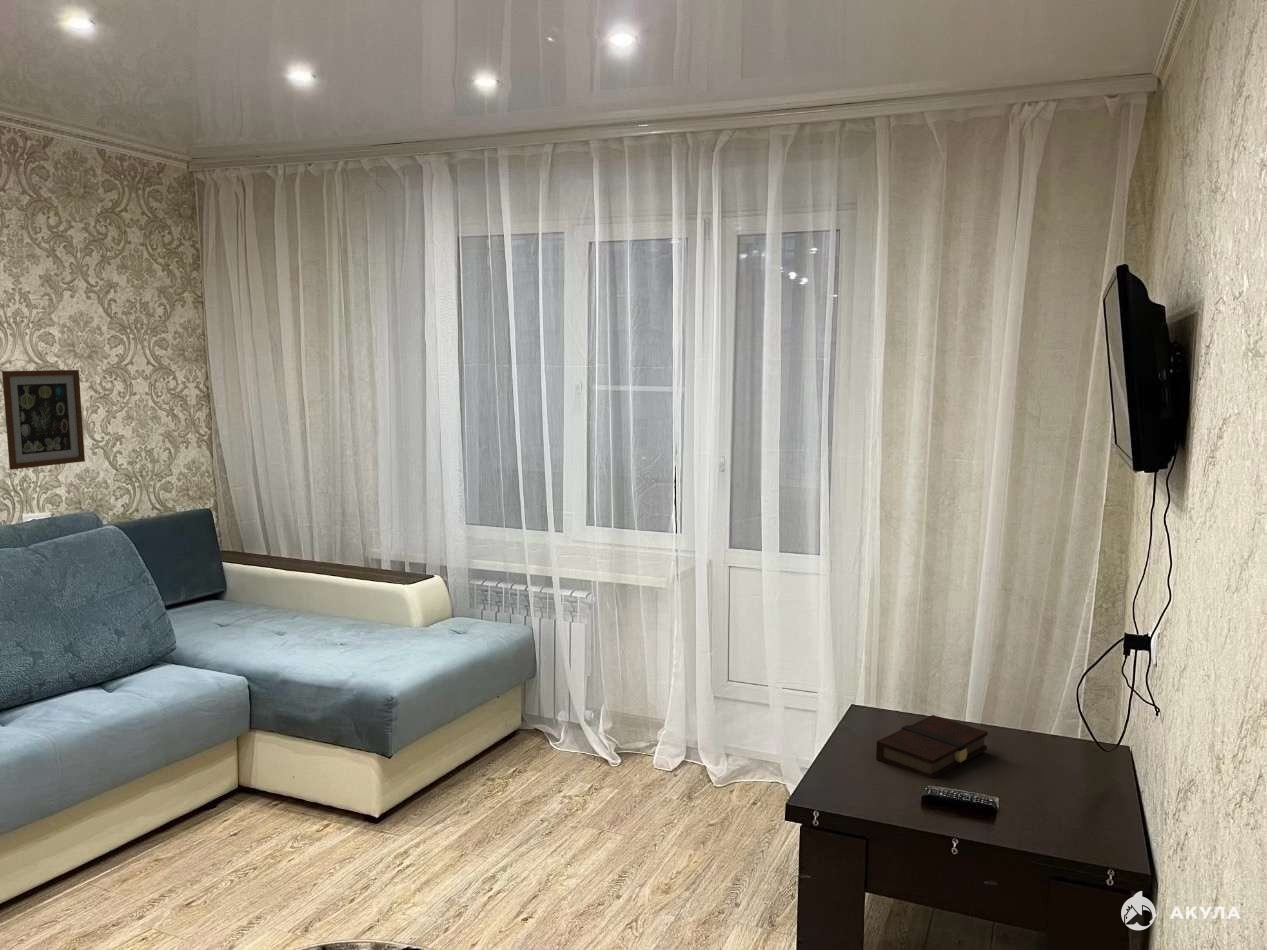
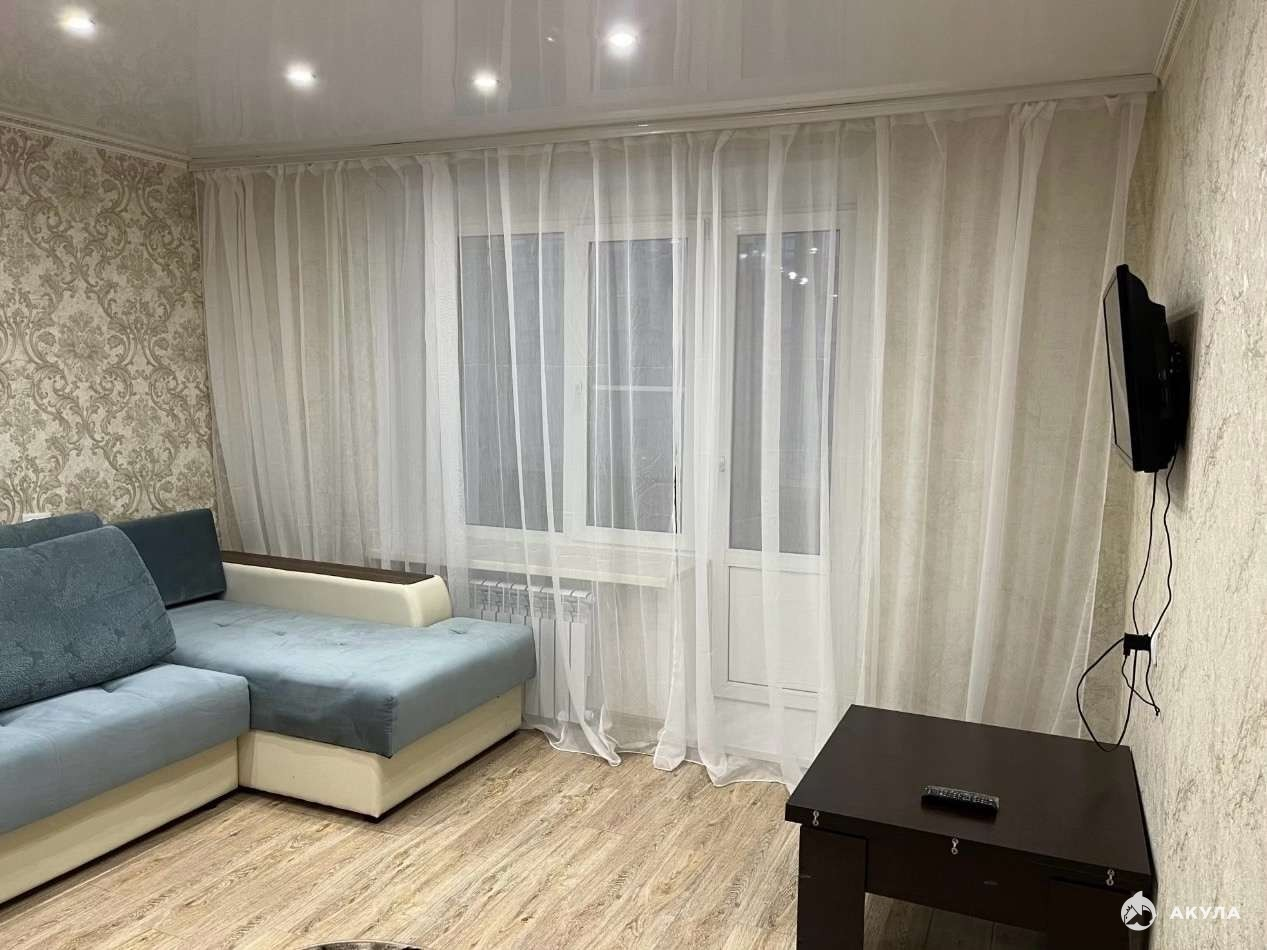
- book (933, 745)
- wall art (45, 418)
